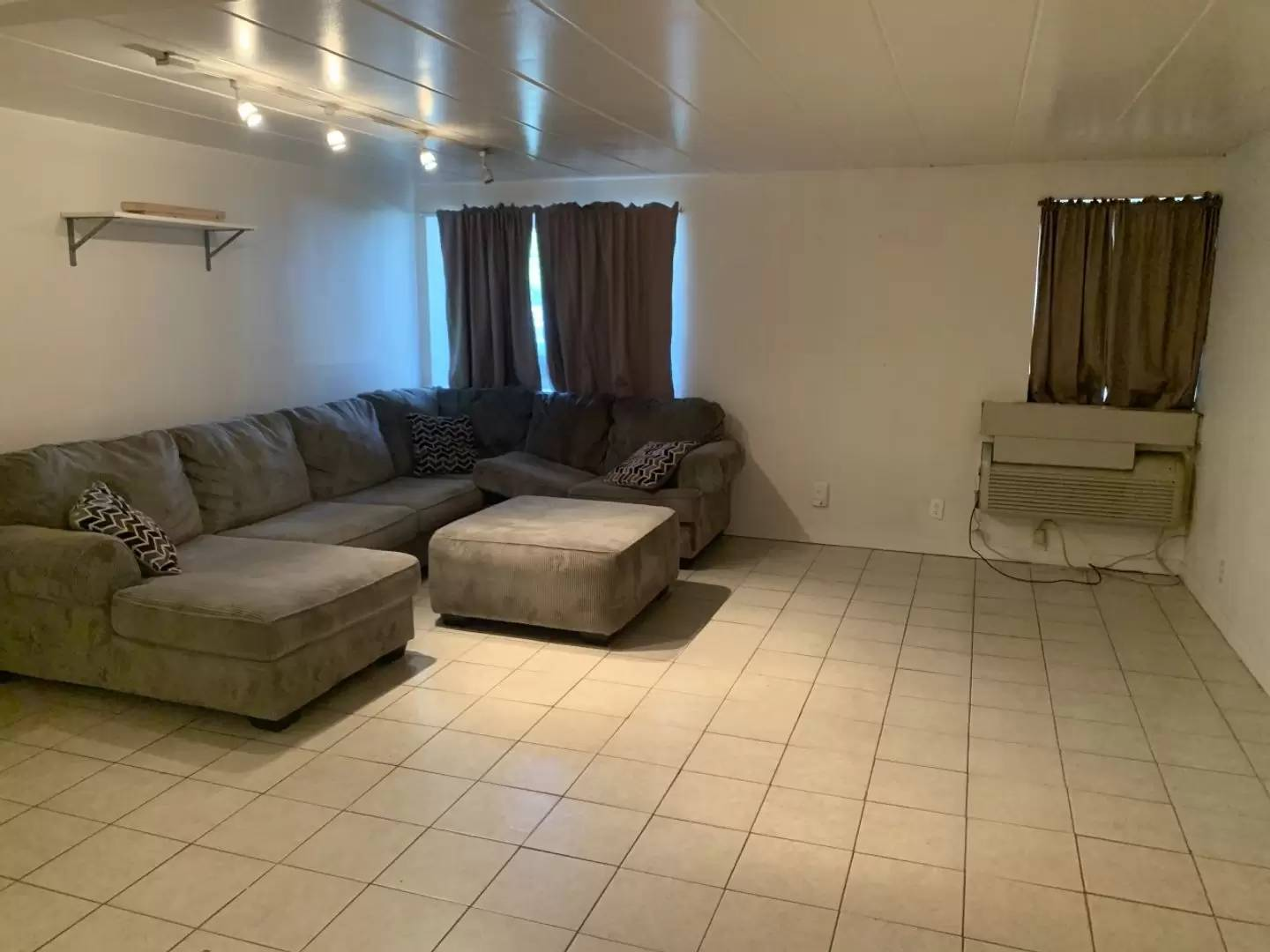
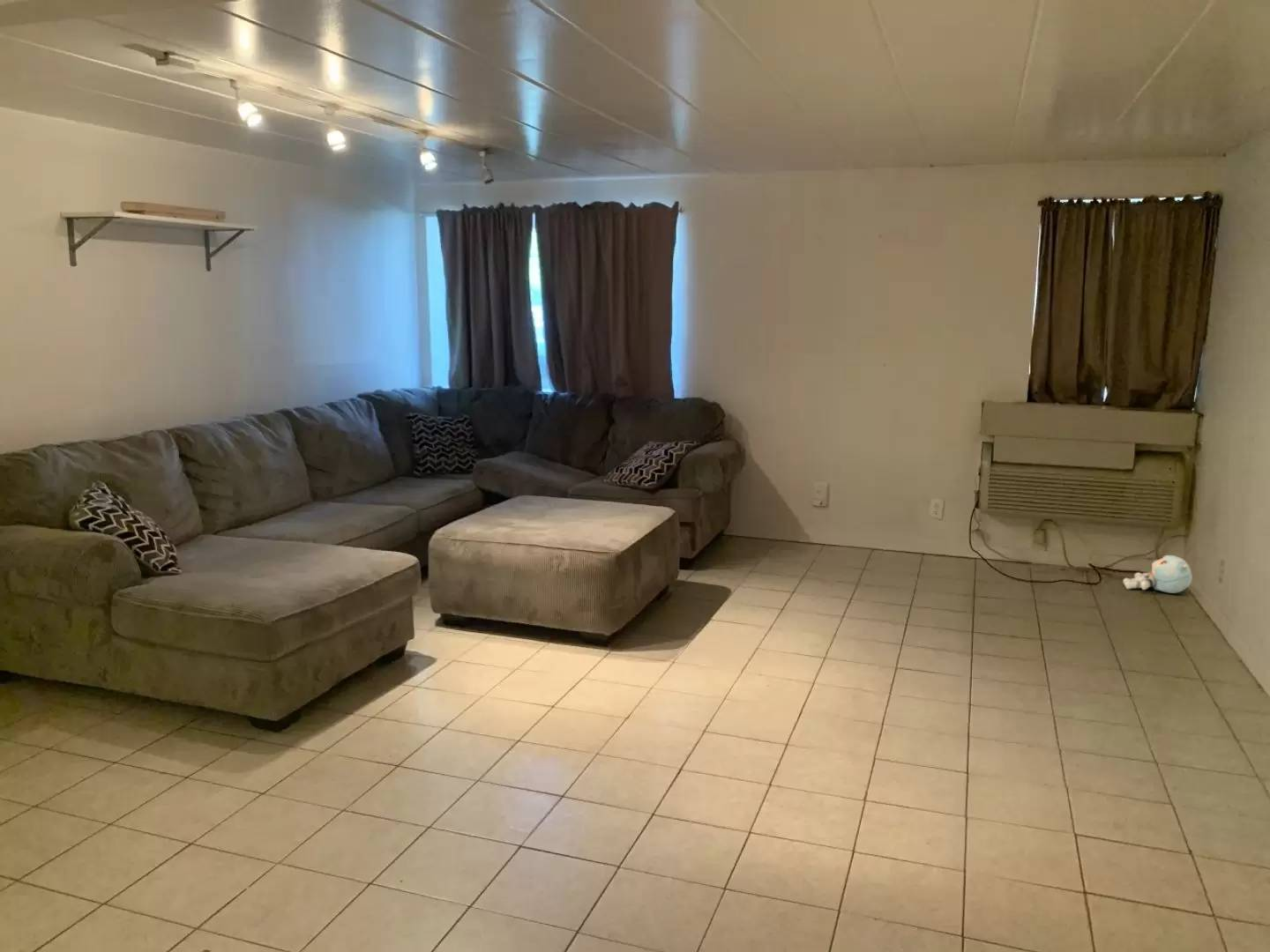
+ plush toy (1158, 572)
